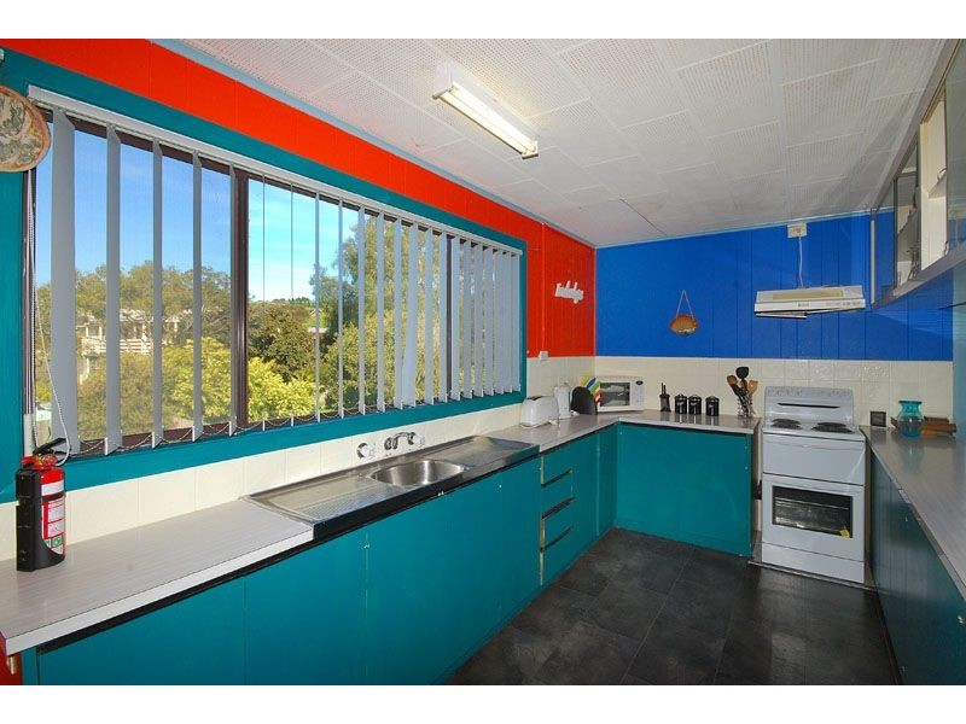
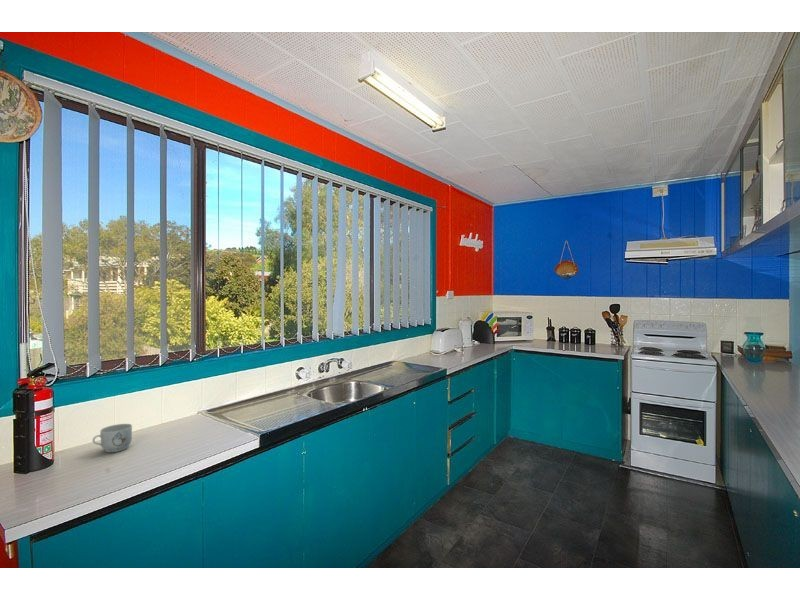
+ mug (112, 439)
